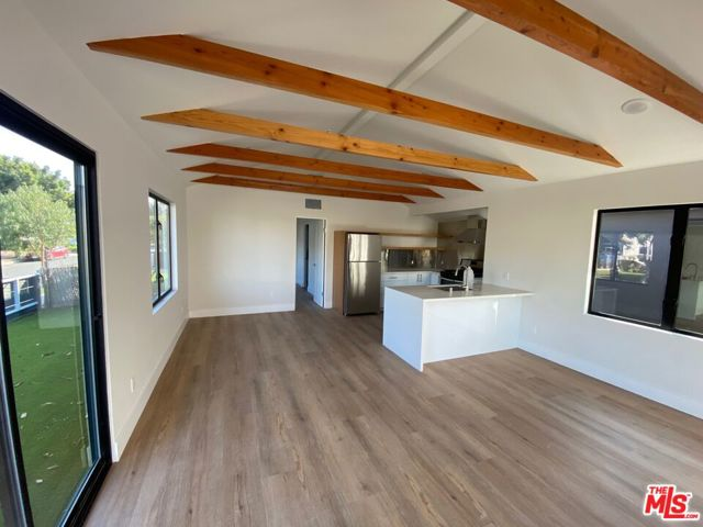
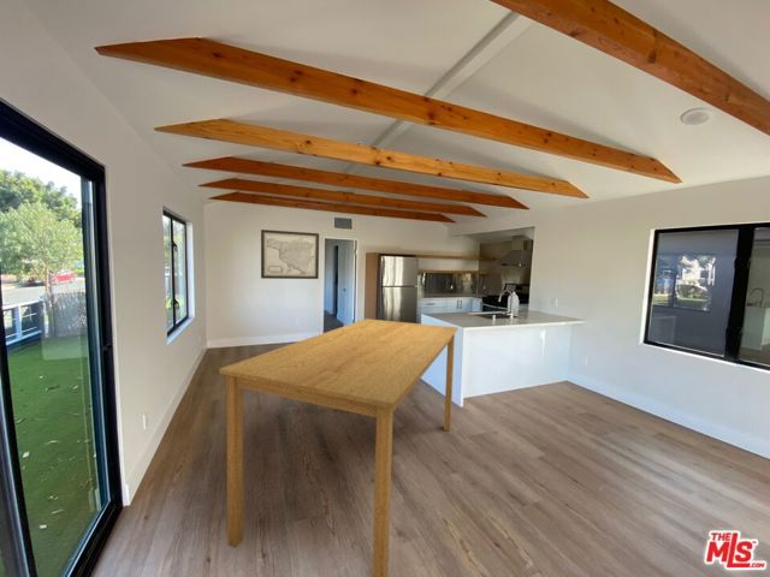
+ dining table (371, 406)
+ wall art (290, 255)
